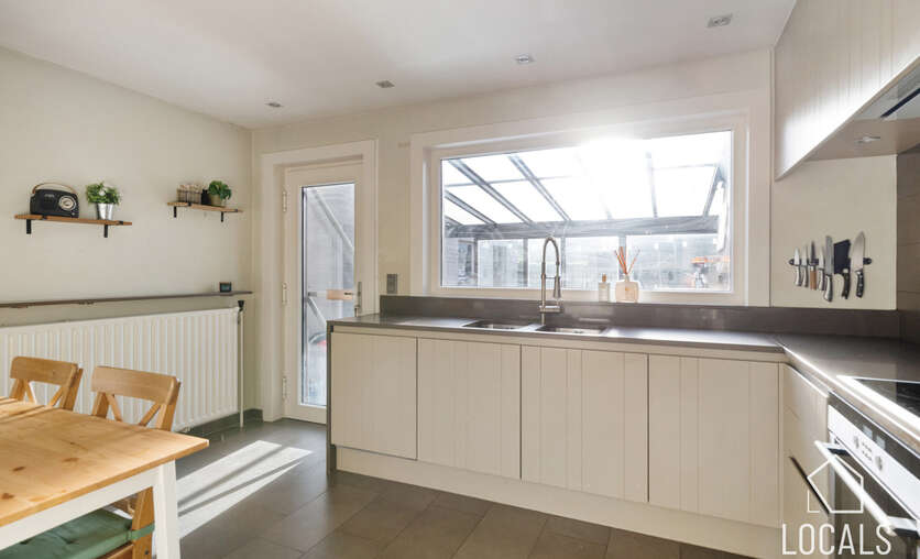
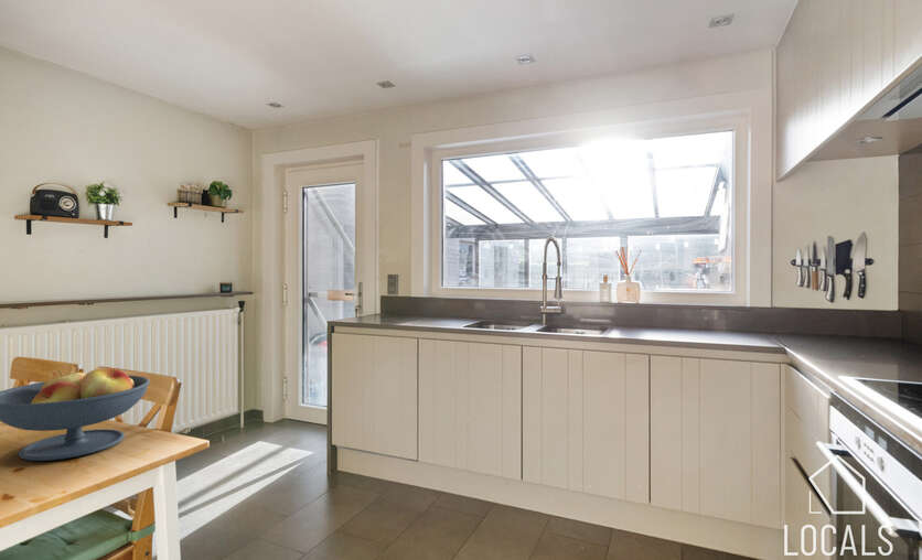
+ fruit bowl (74, 406)
